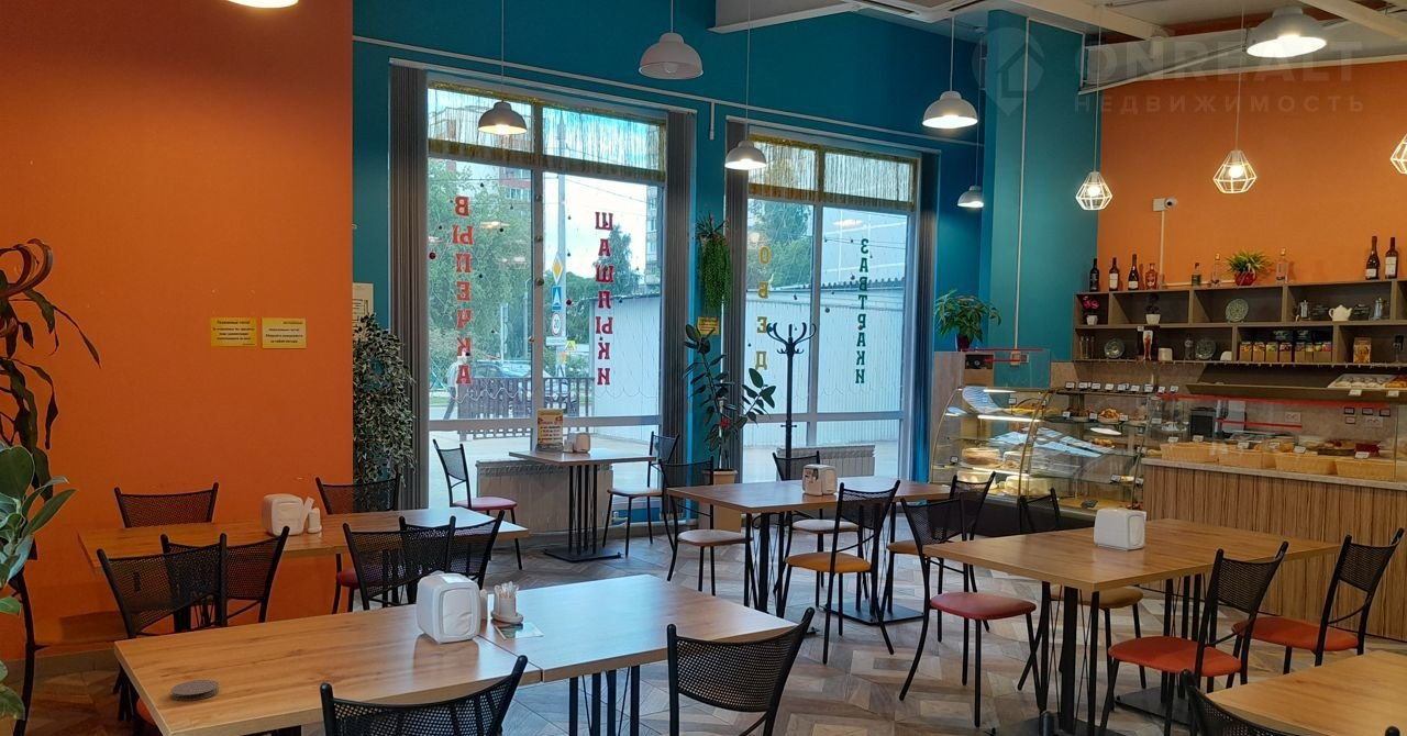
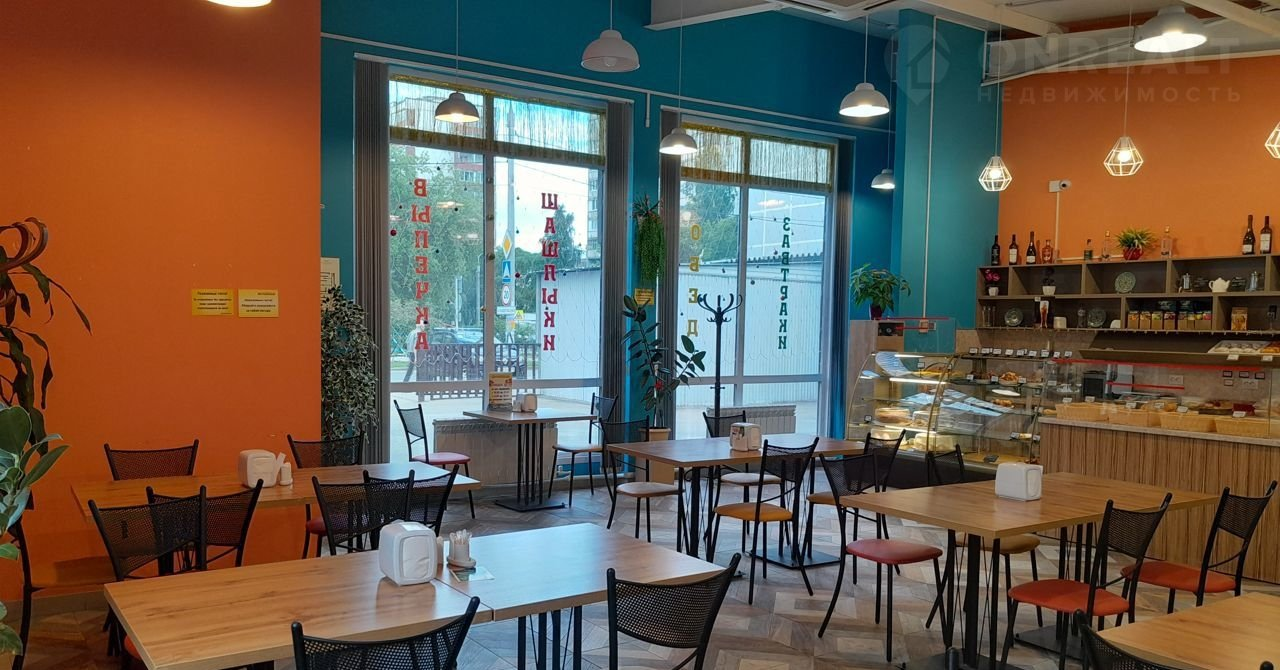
- coaster (195, 690)
